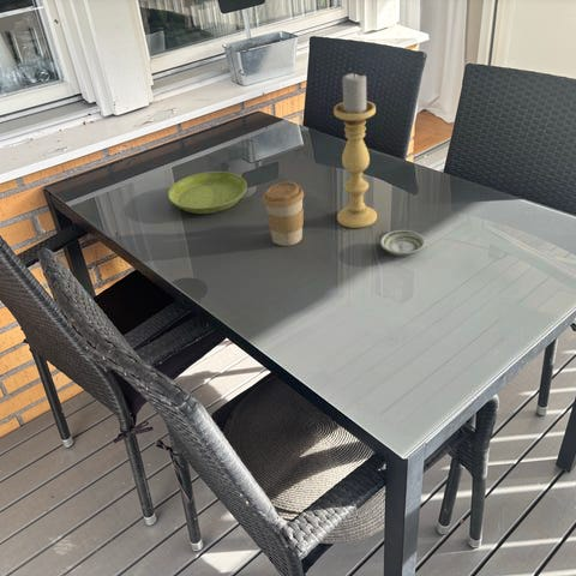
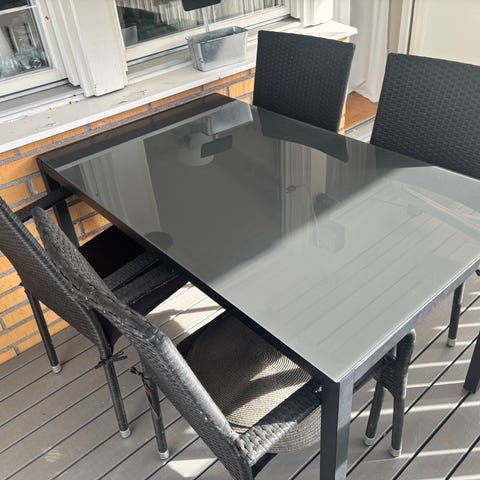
- coffee cup (284, 212)
- saucer (208, 193)
- candle holder (355, 150)
- saucer (402, 245)
